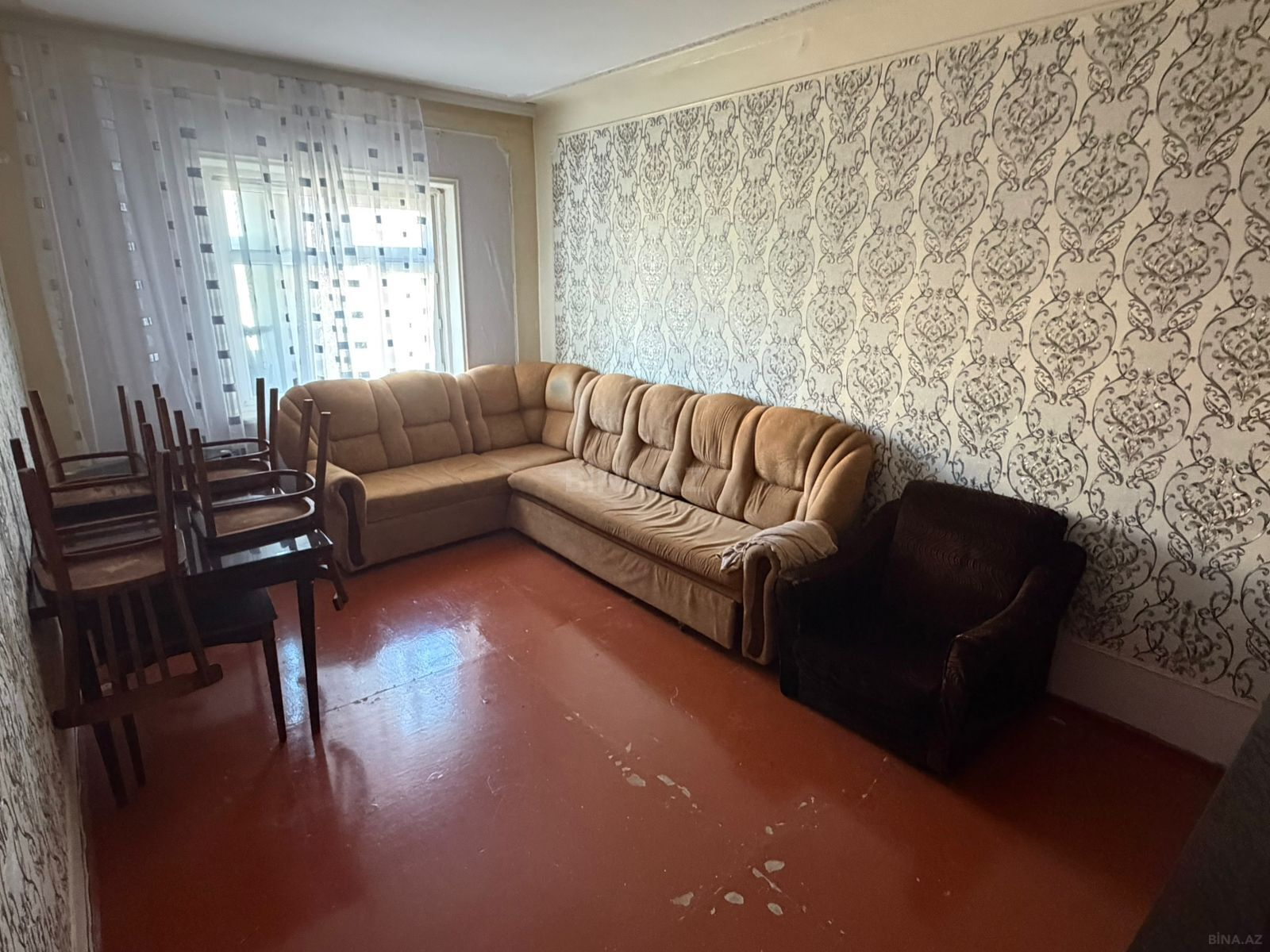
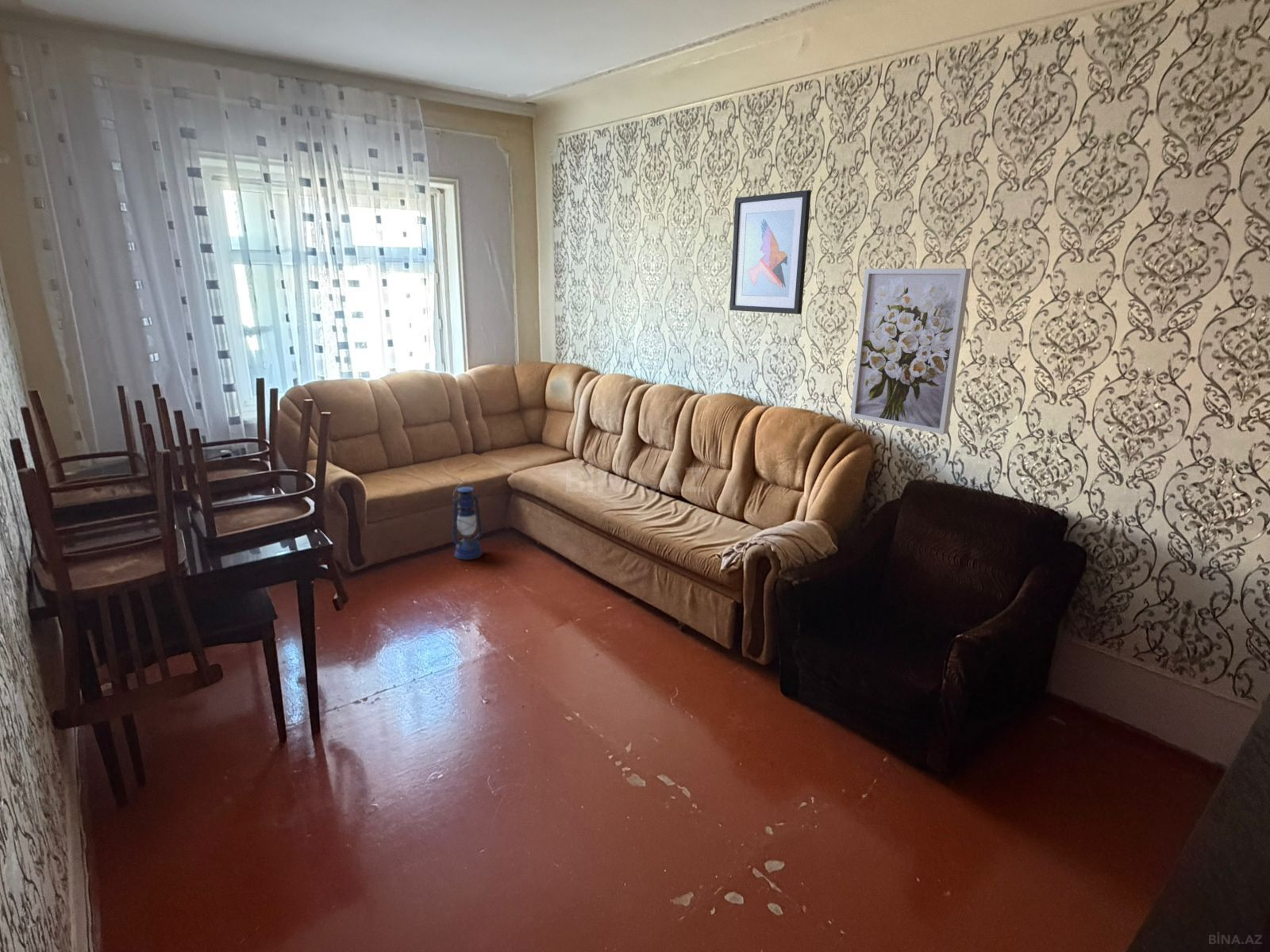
+ wall art (768, 254)
+ wall art (906, 348)
+ lantern (466, 517)
